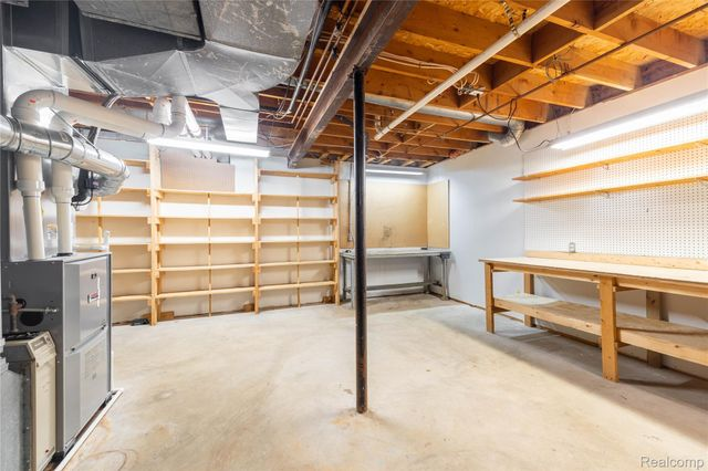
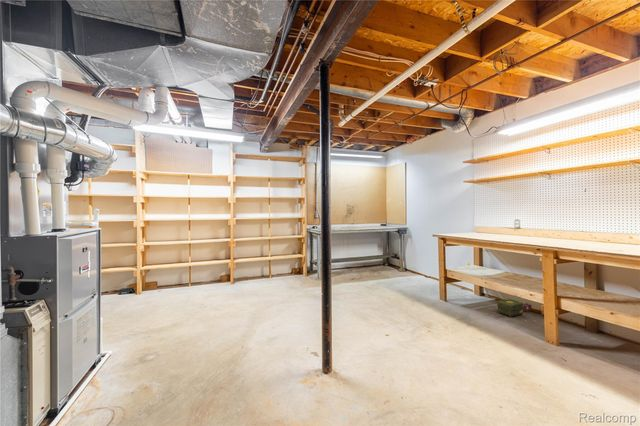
+ ammo box (517, 306)
